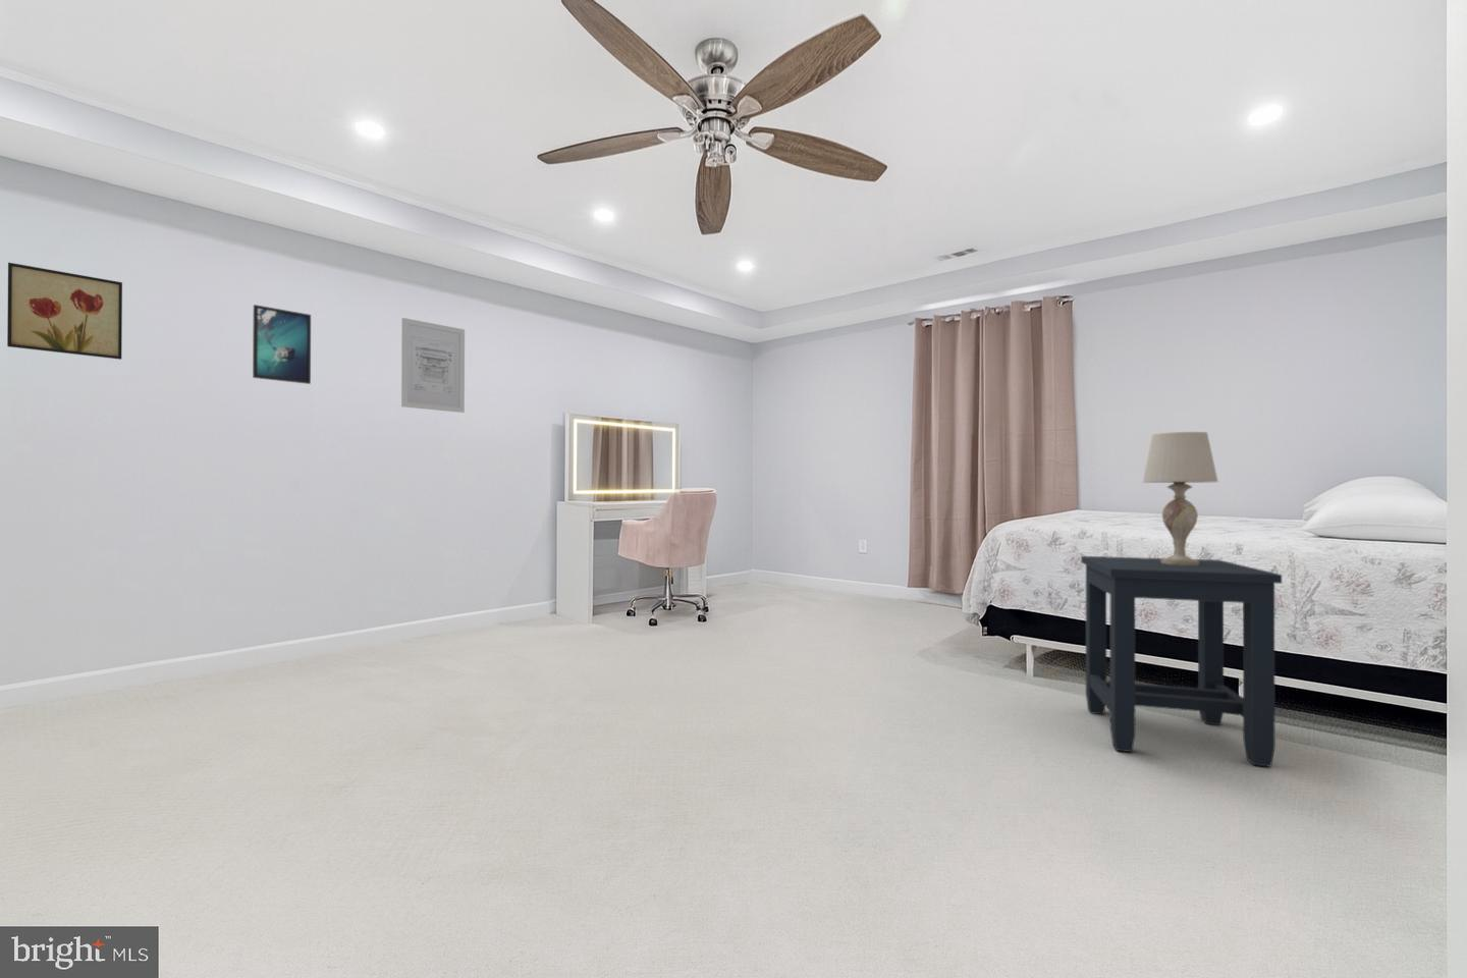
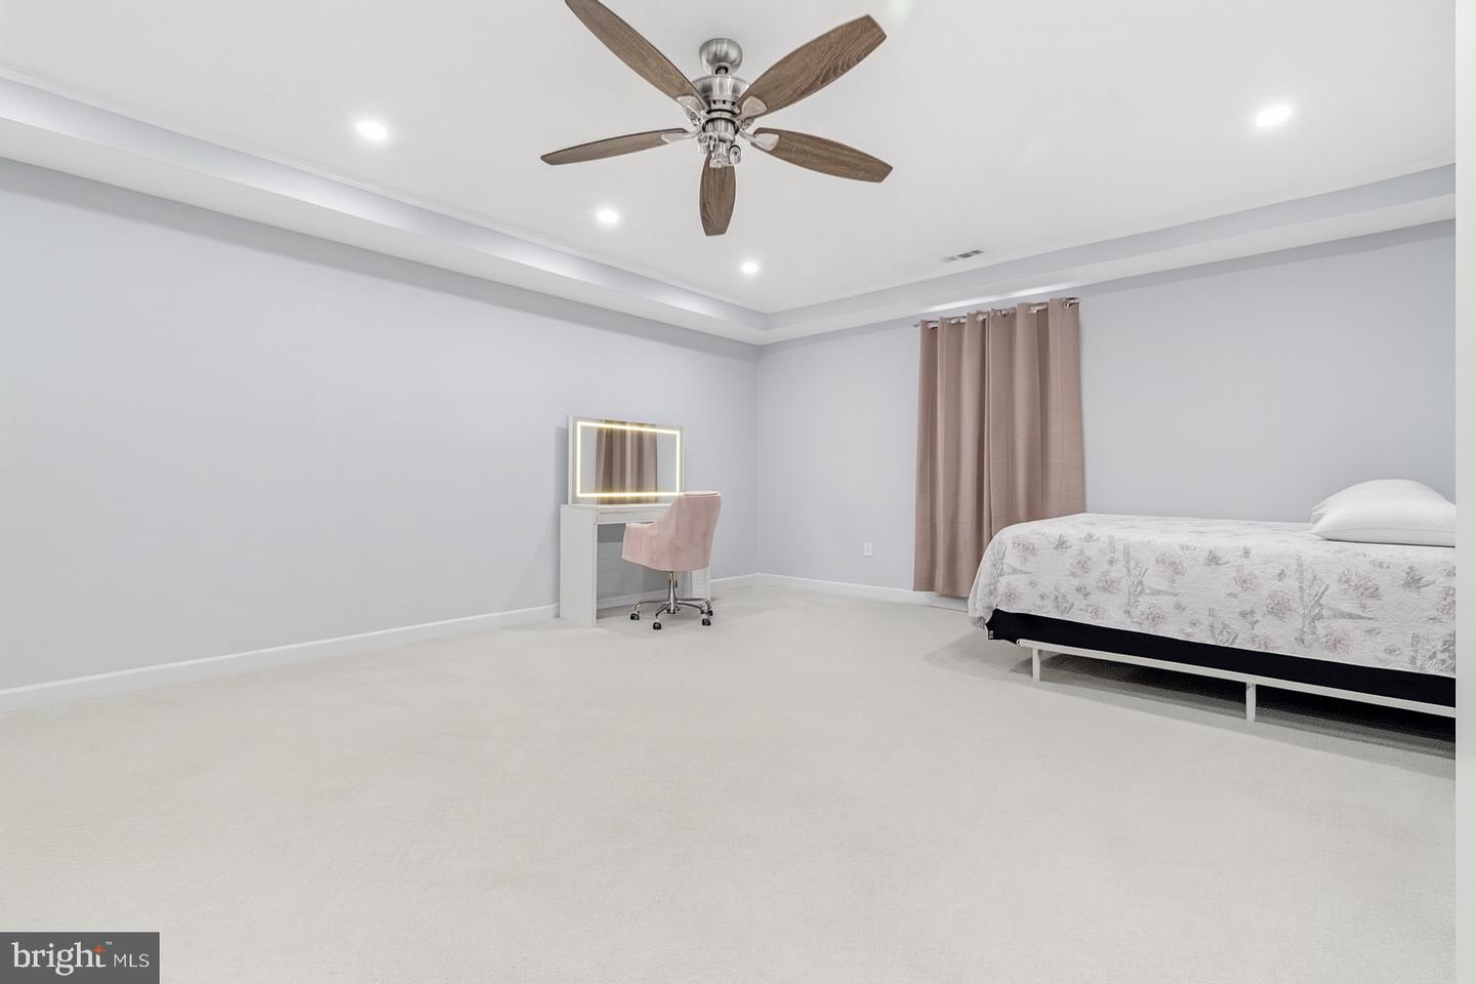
- side table (1198, 649)
- wall art (434, 367)
- wall art (67, 313)
- table lamp (1179, 497)
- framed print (283, 345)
